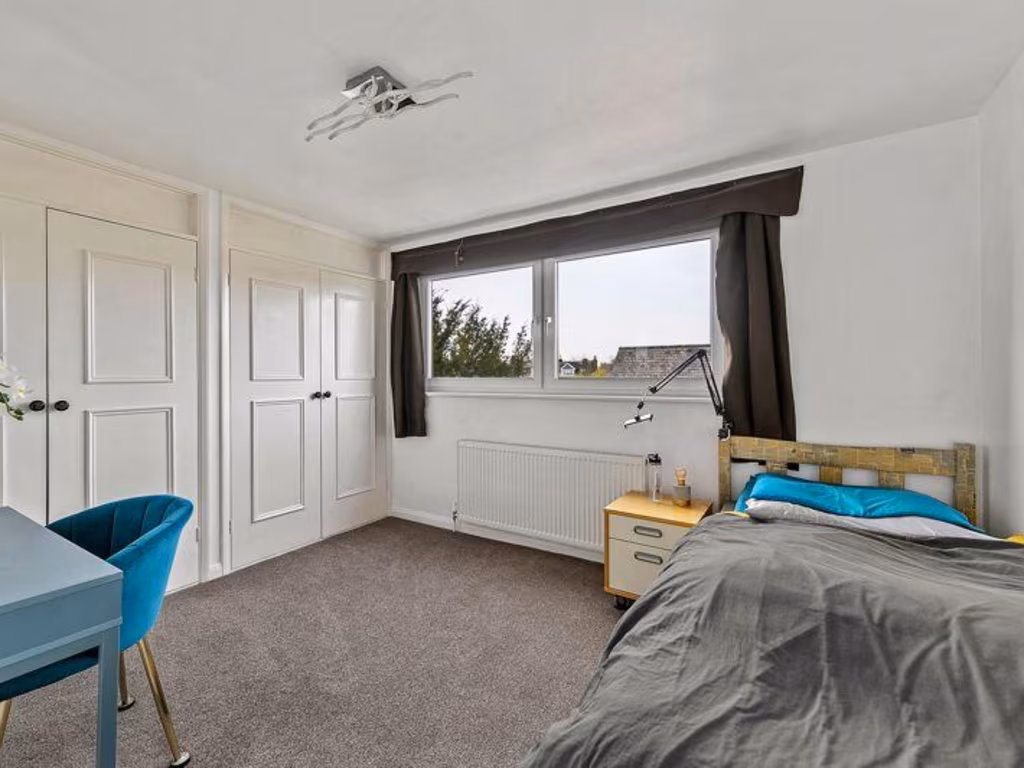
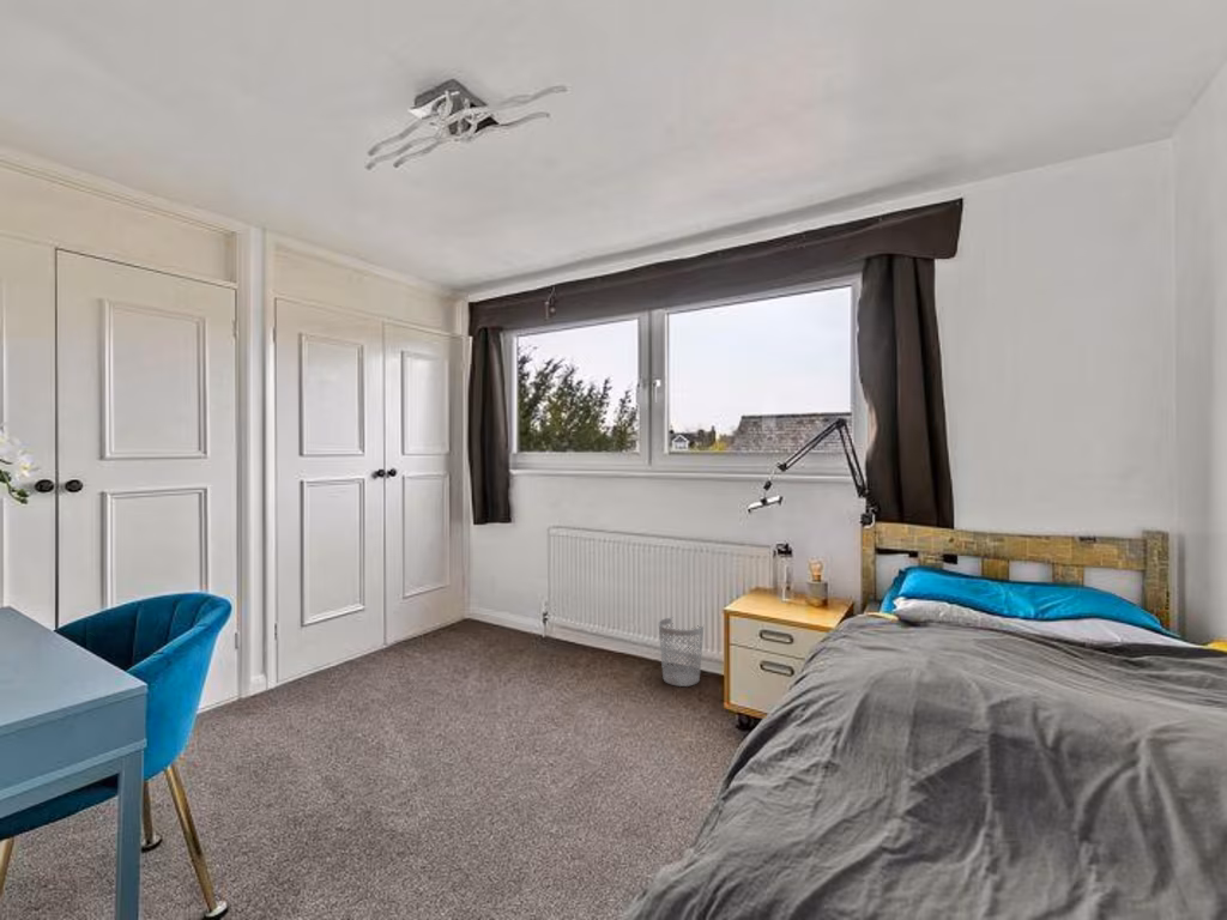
+ wastebasket (681, 650)
